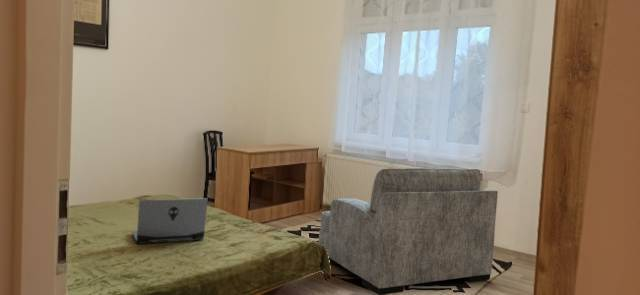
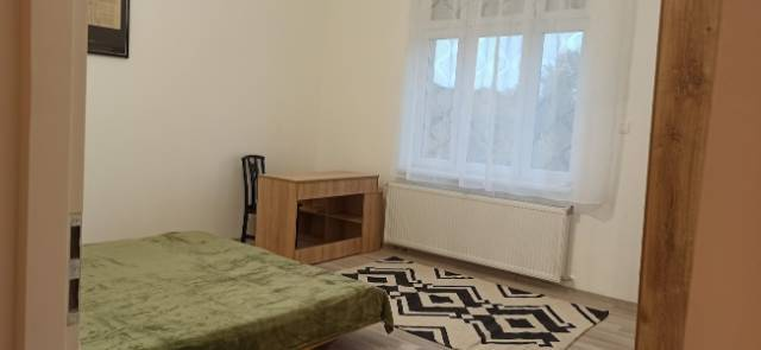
- laptop computer (169, 216)
- armchair (403, 216)
